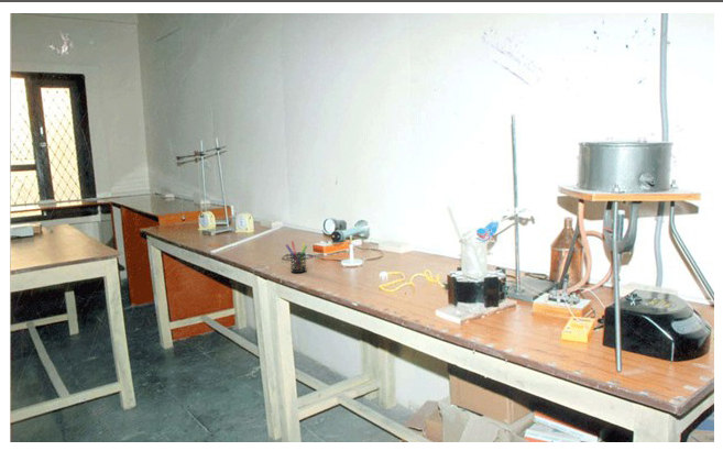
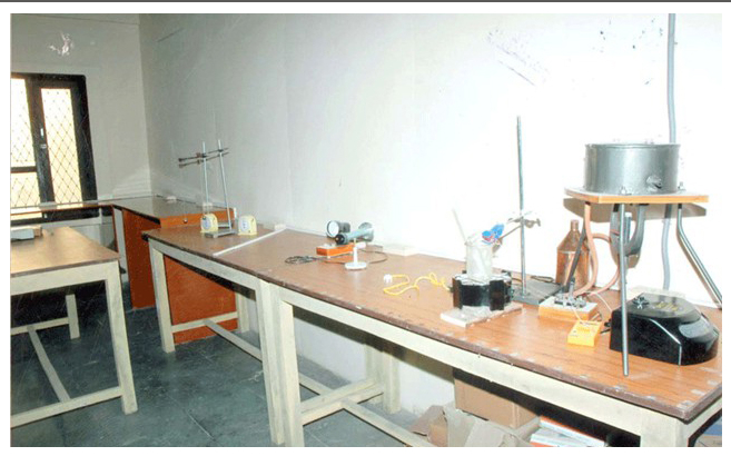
- pen holder (298, 256)
